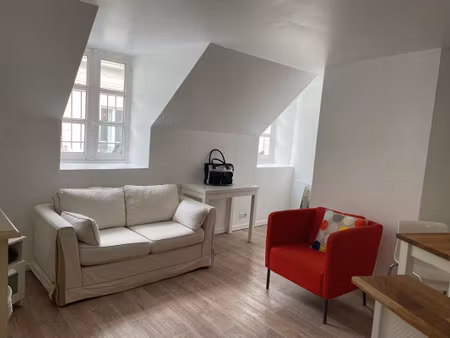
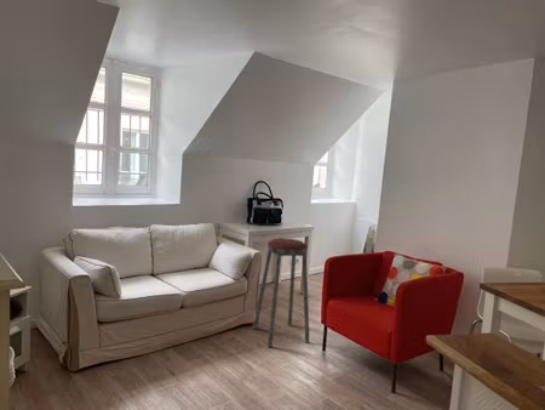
+ music stool (289, 287)
